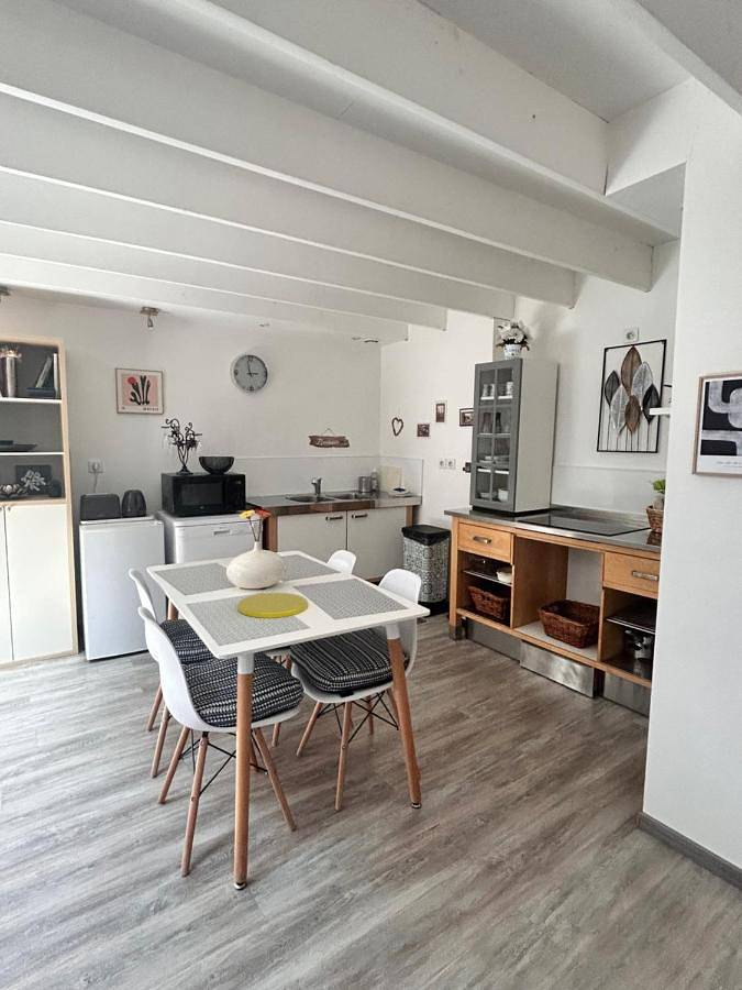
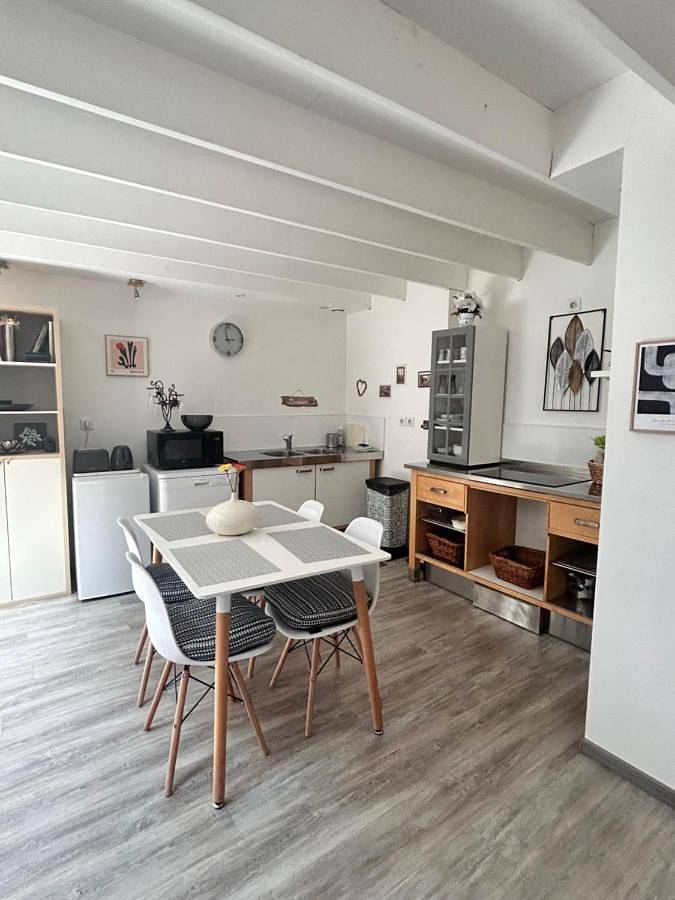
- plate (273, 604)
